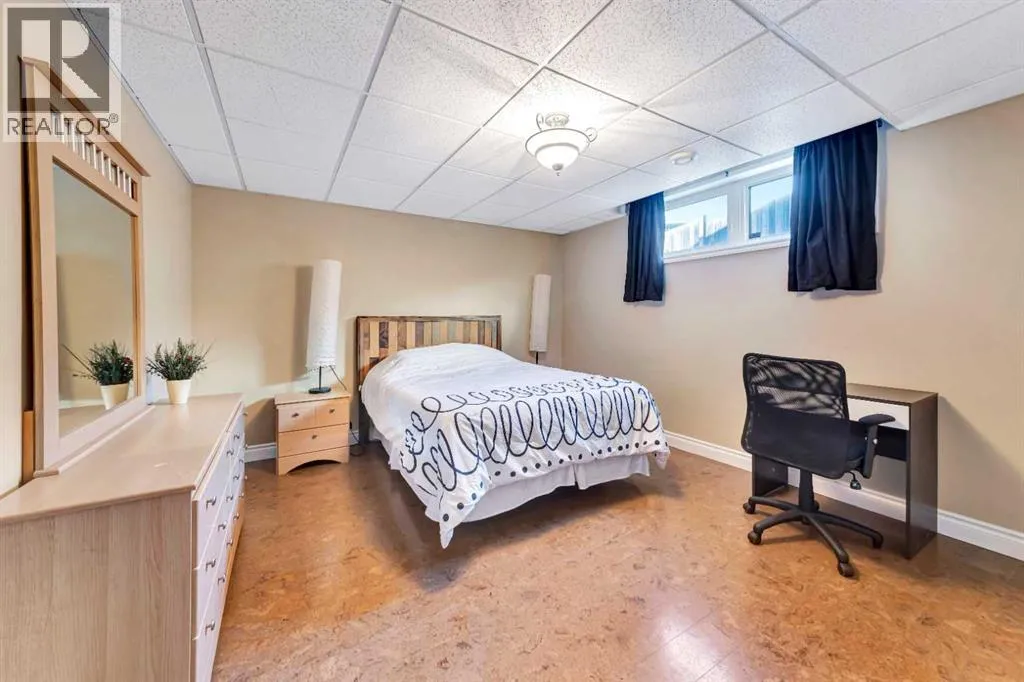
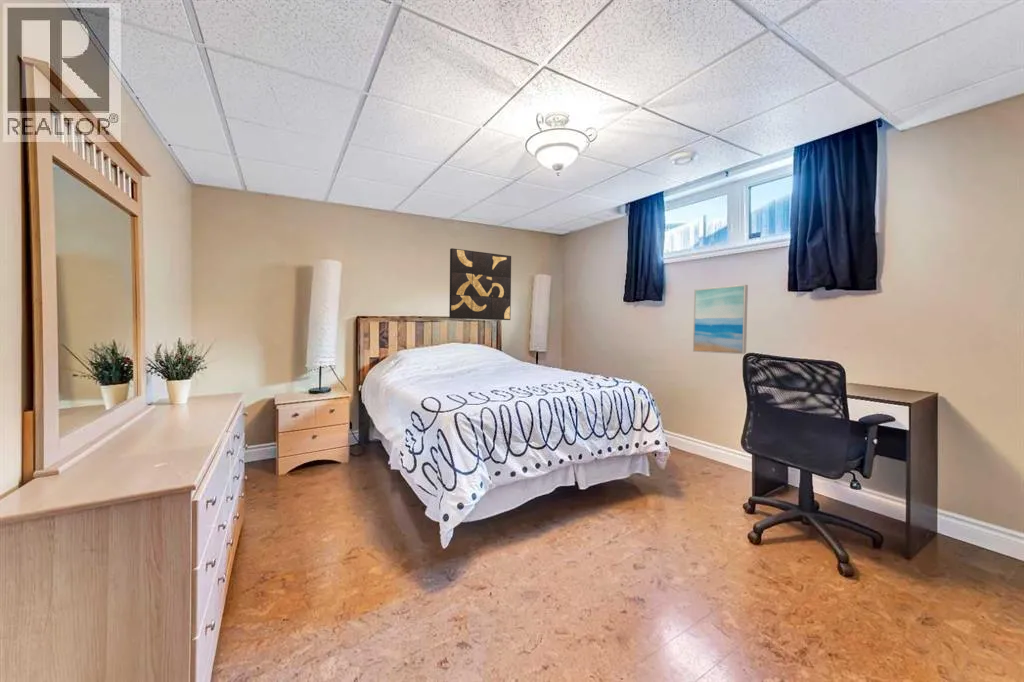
+ wall art (718, 320)
+ wall art (481, 285)
